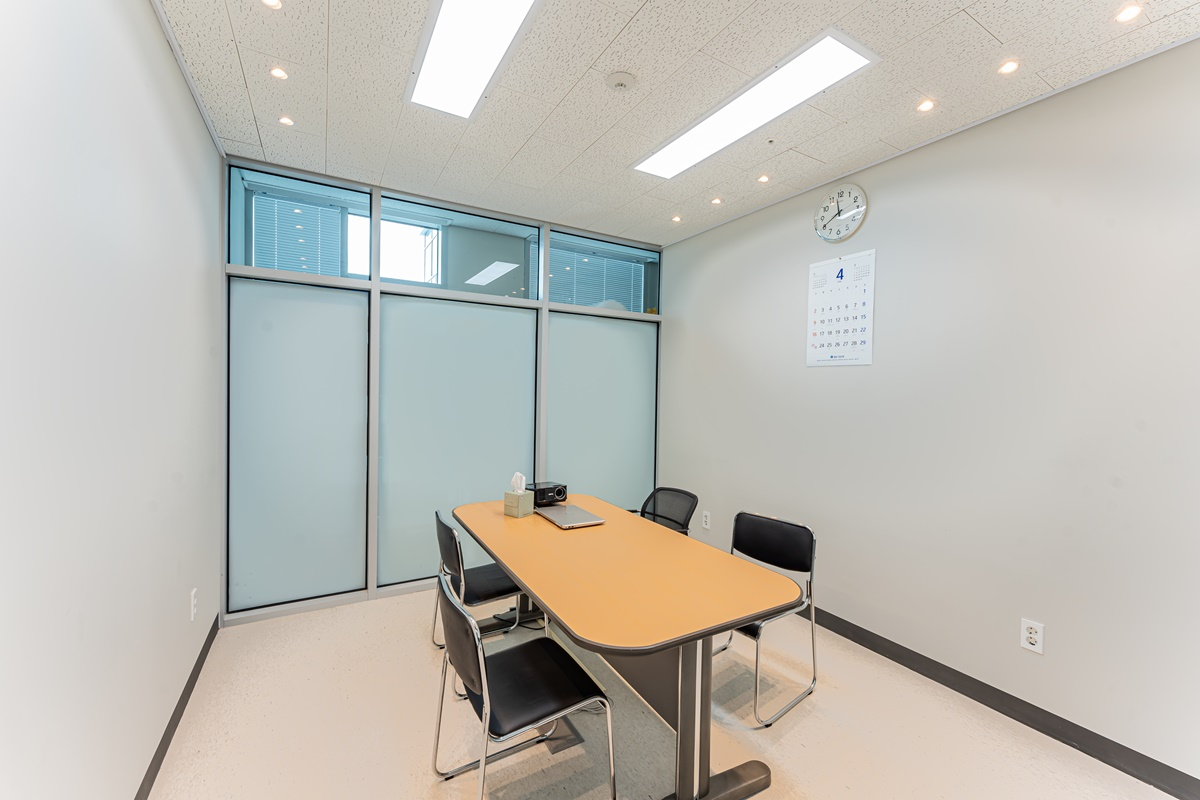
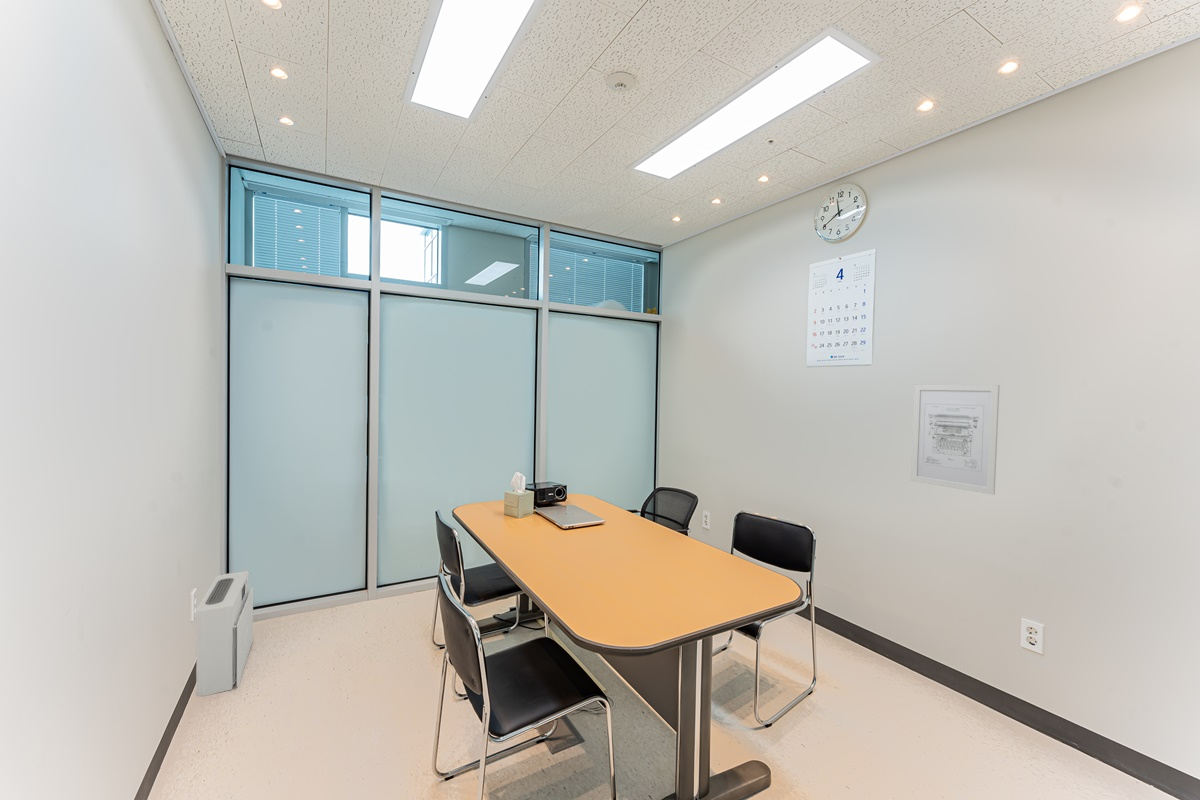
+ air purifier (226, 627)
+ wall art (952, 436)
